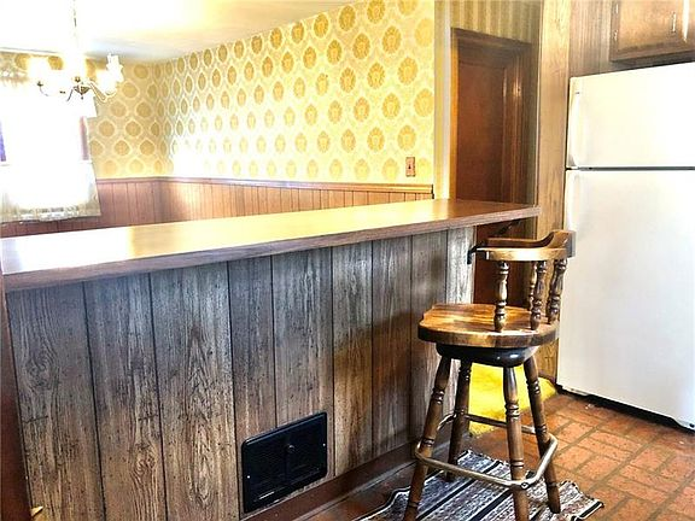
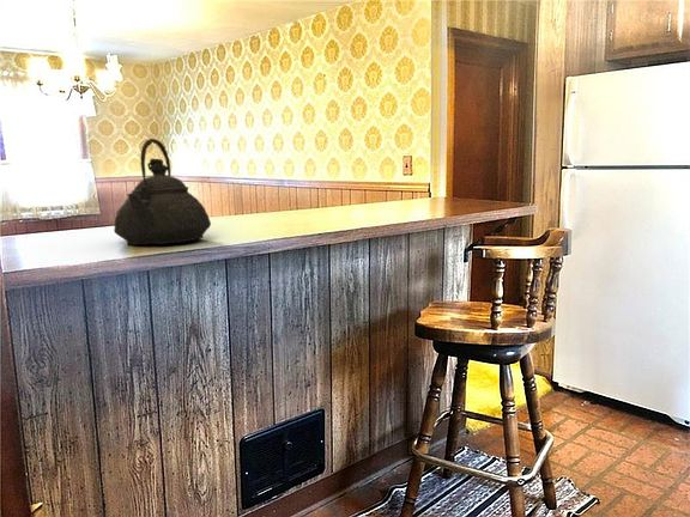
+ teakettle (156, 190)
